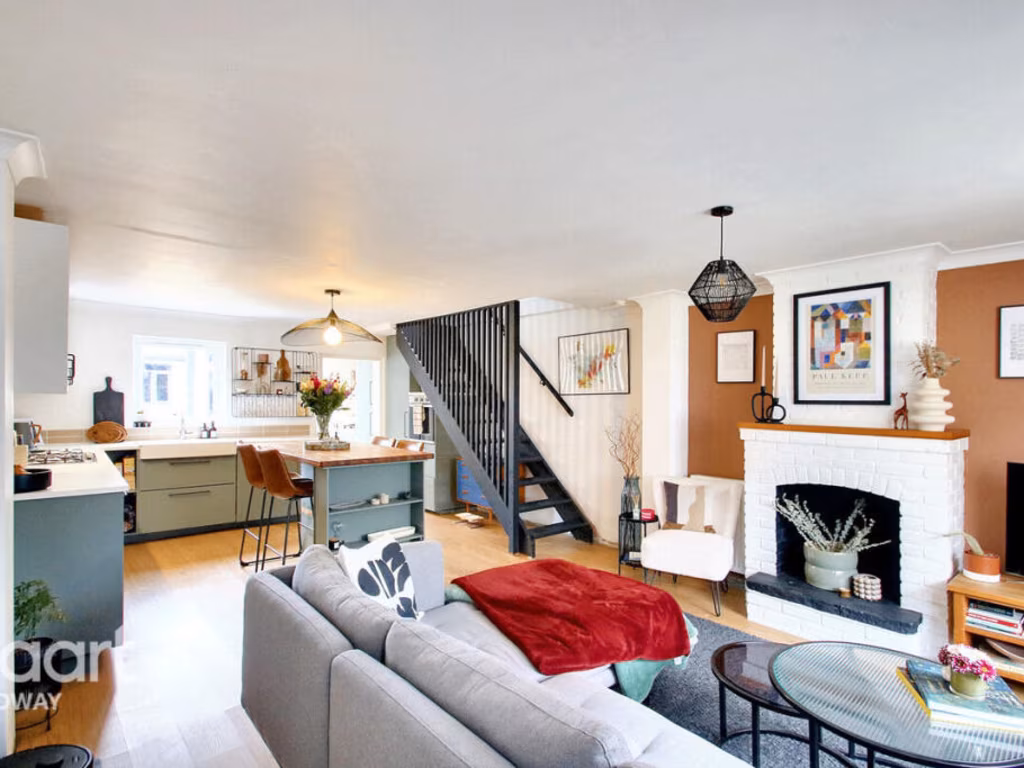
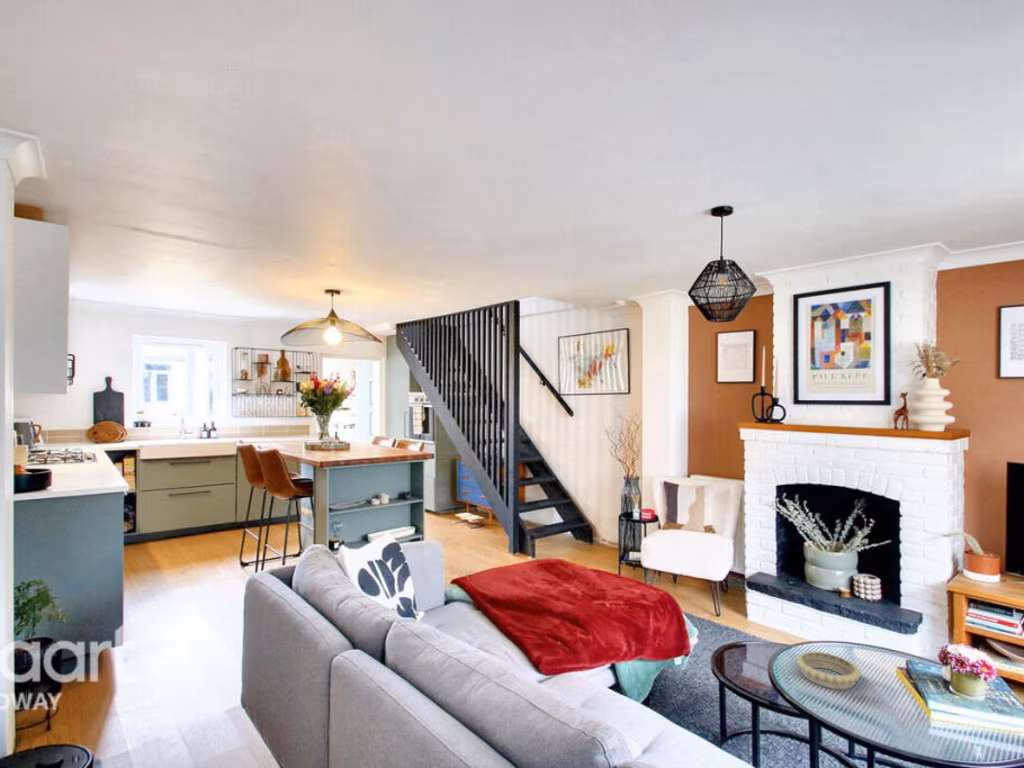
+ decorative bowl (827, 668)
